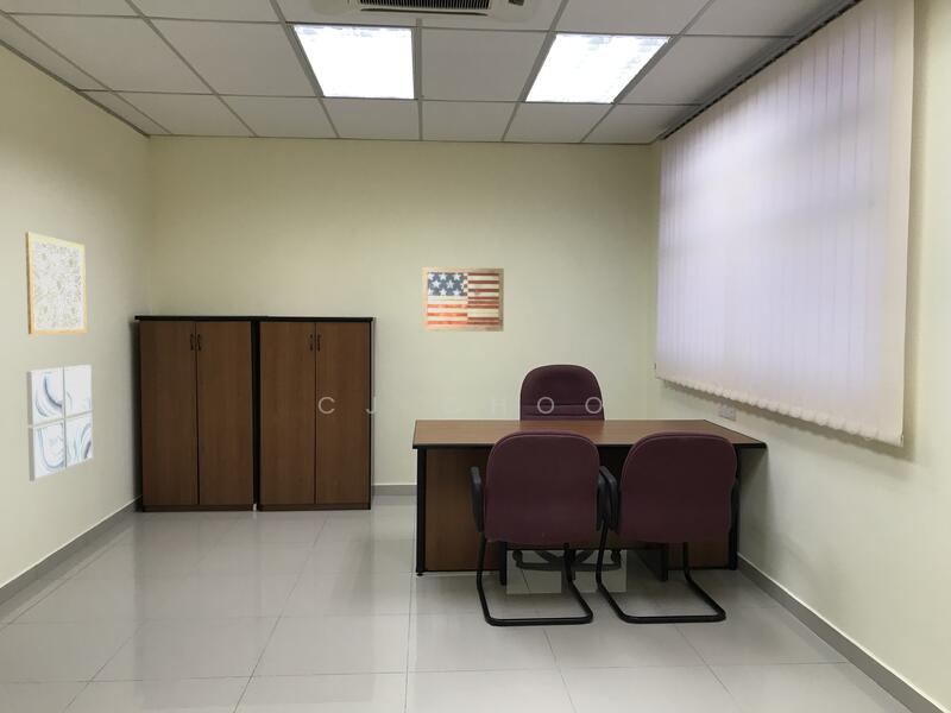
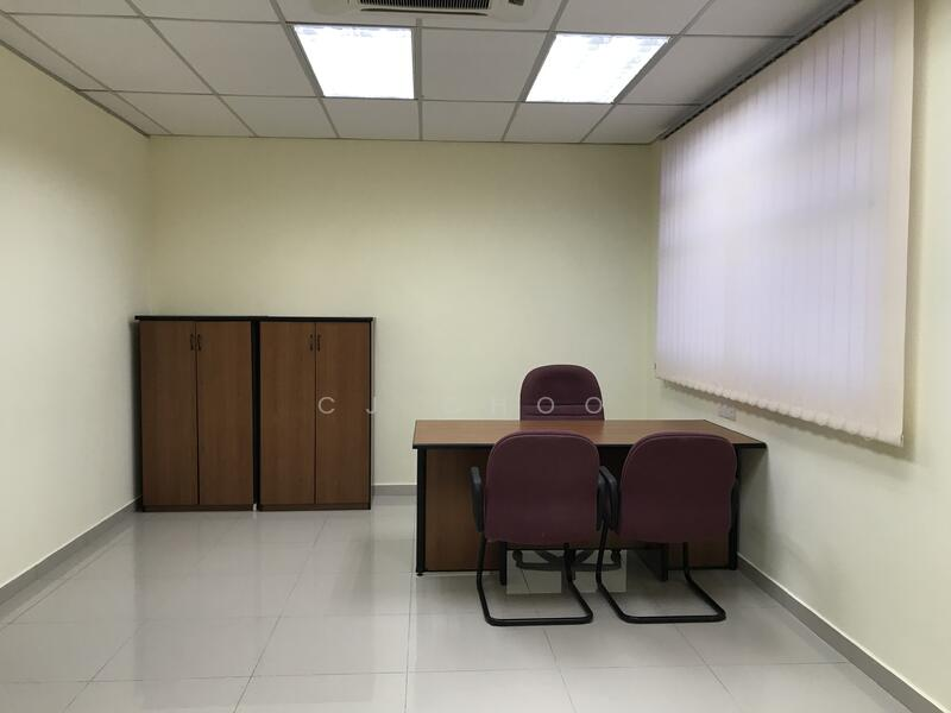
- wall art (56, 285)
- wall art (462, 299)
- wall art (61, 417)
